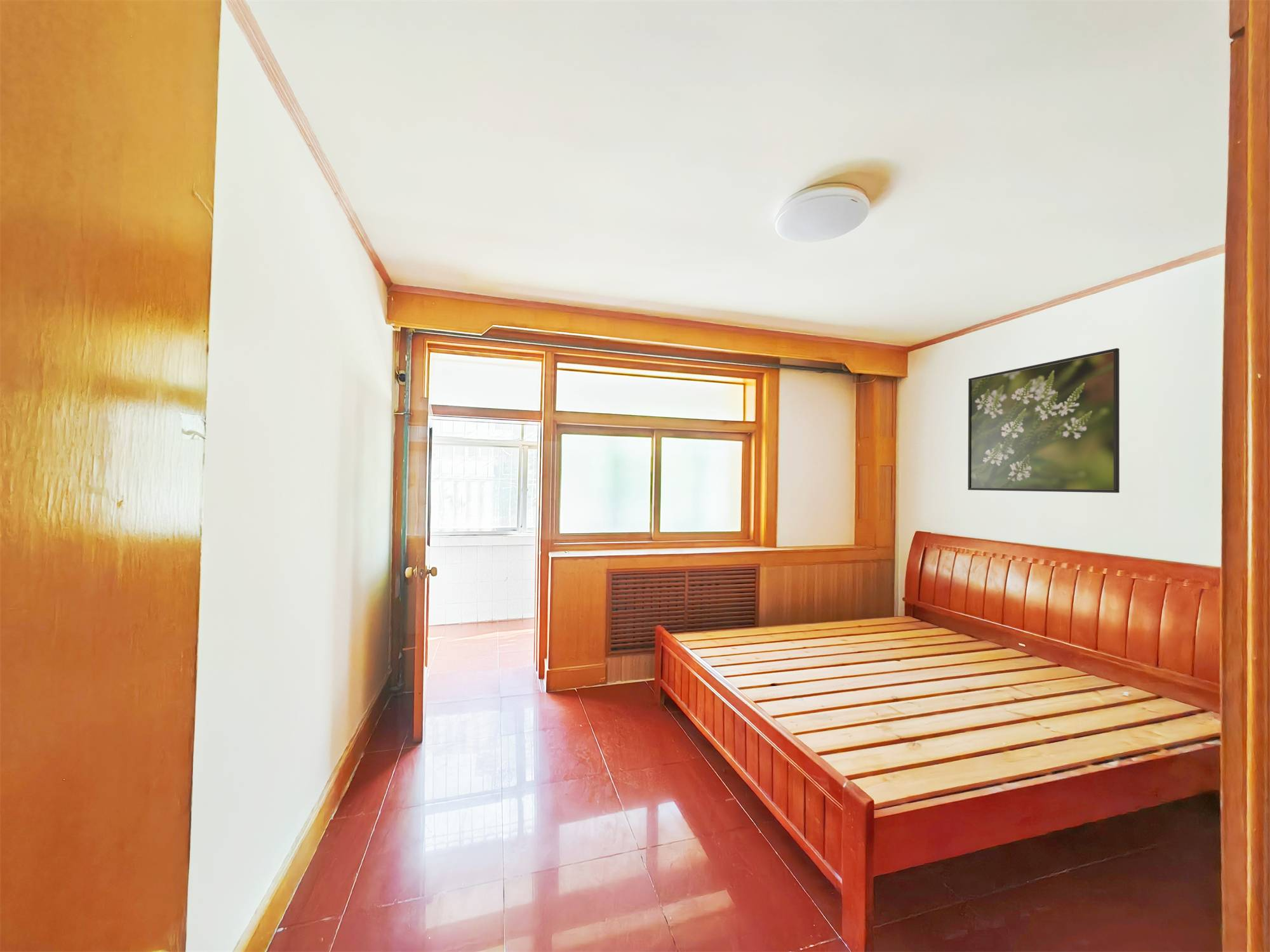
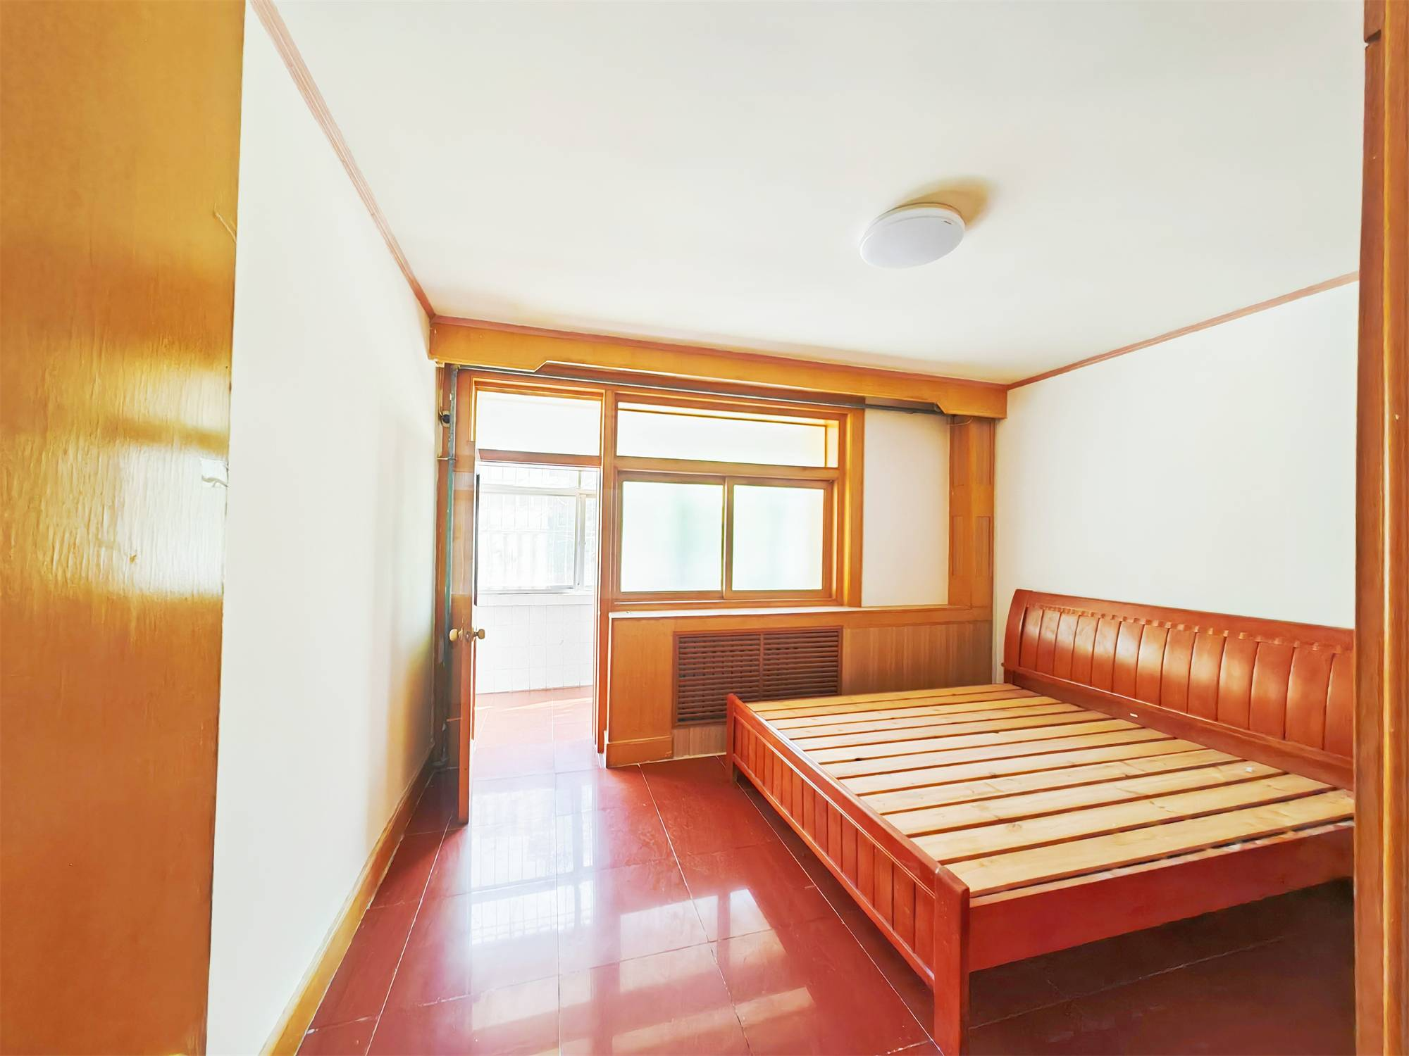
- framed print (1034, 428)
